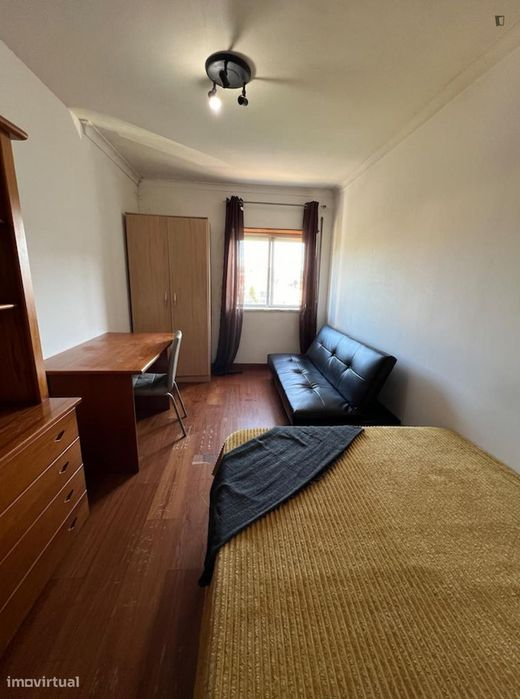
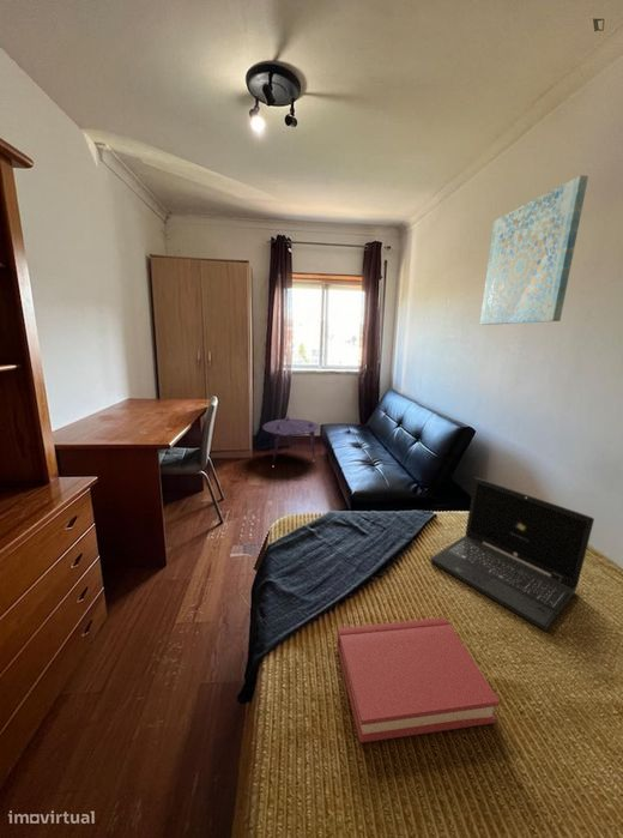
+ side table (289, 439)
+ hardback book (409, 669)
+ wall art (522, 265)
+ laptop (504, 542)
